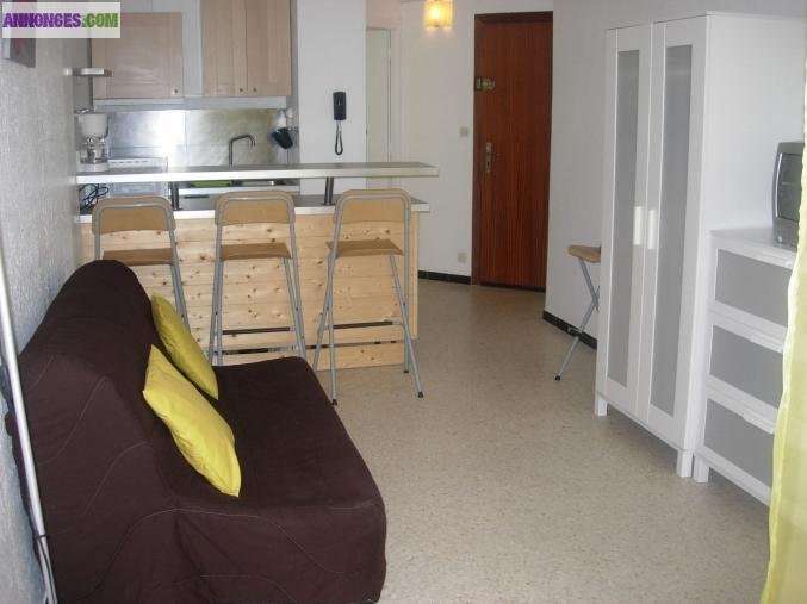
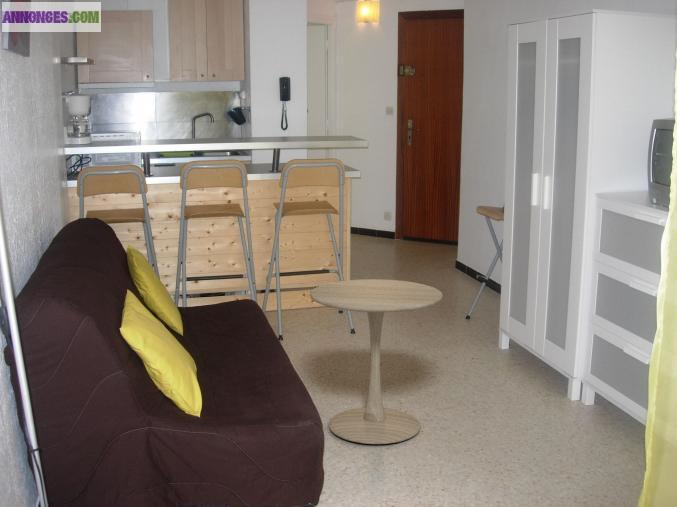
+ side table (375, 360)
